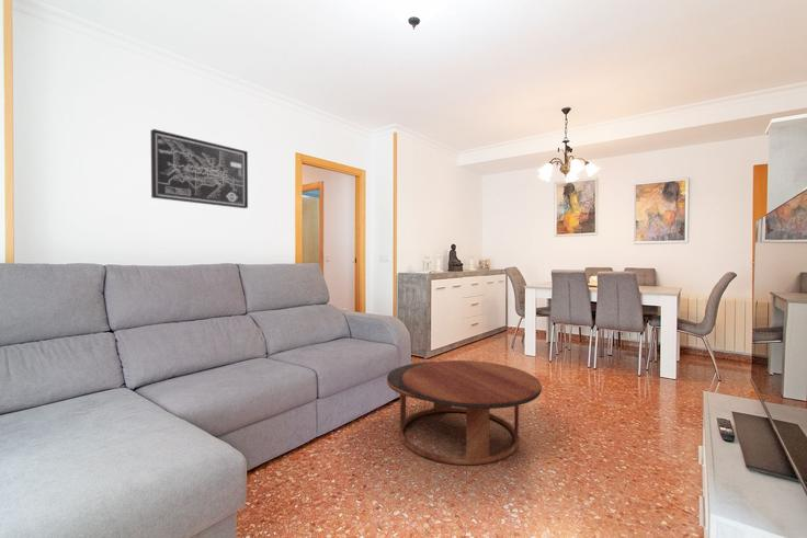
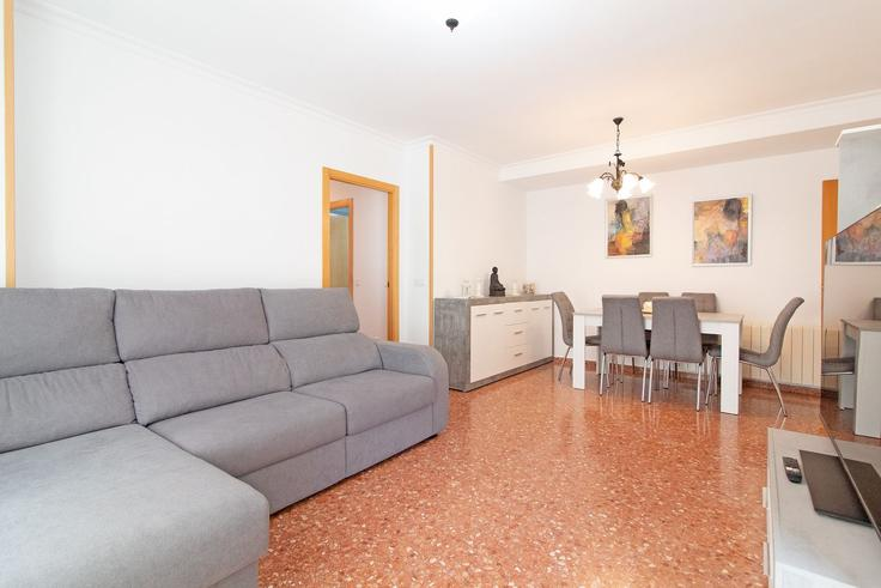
- coffee table (458, 404)
- wall art (203, 172)
